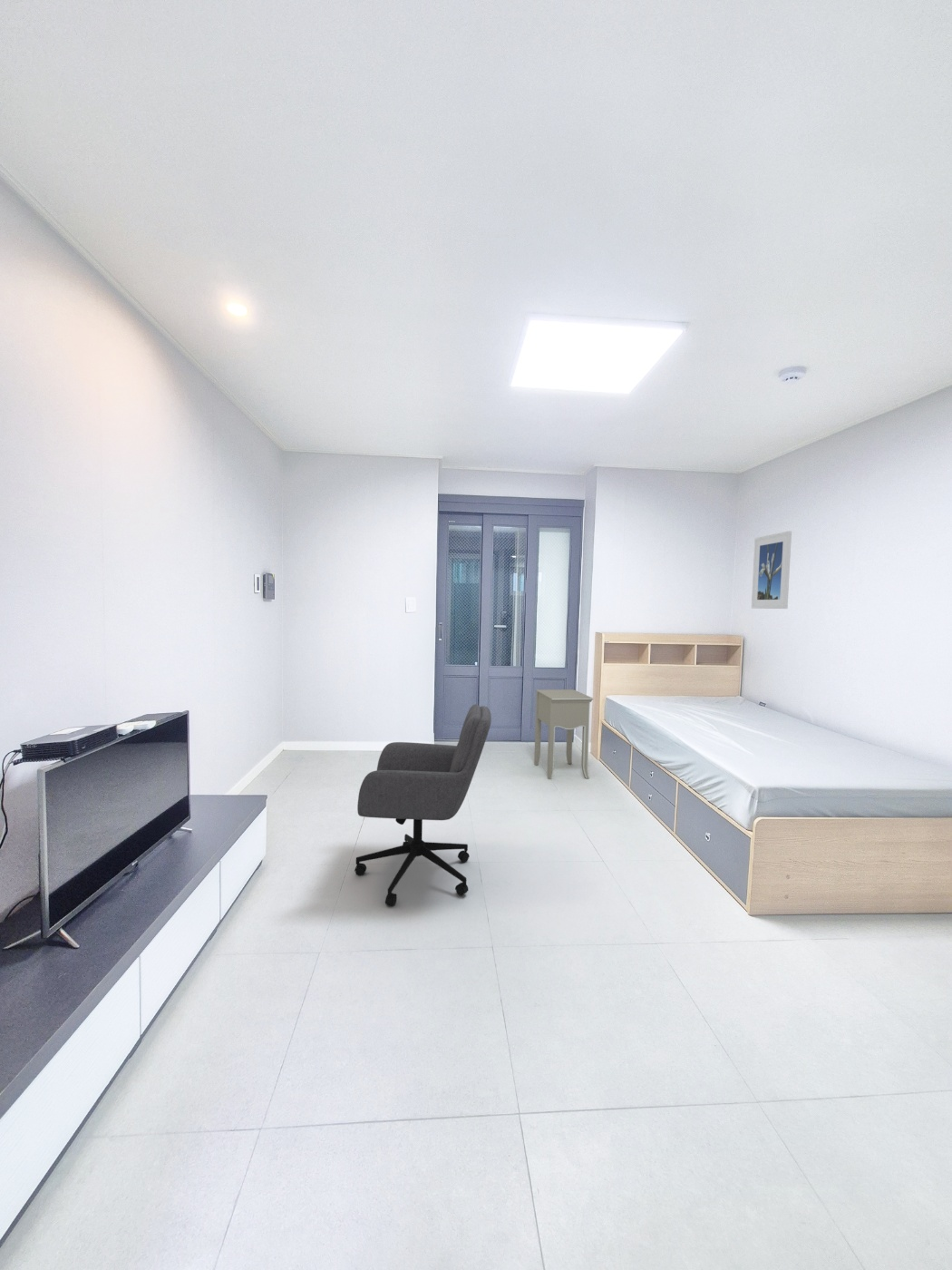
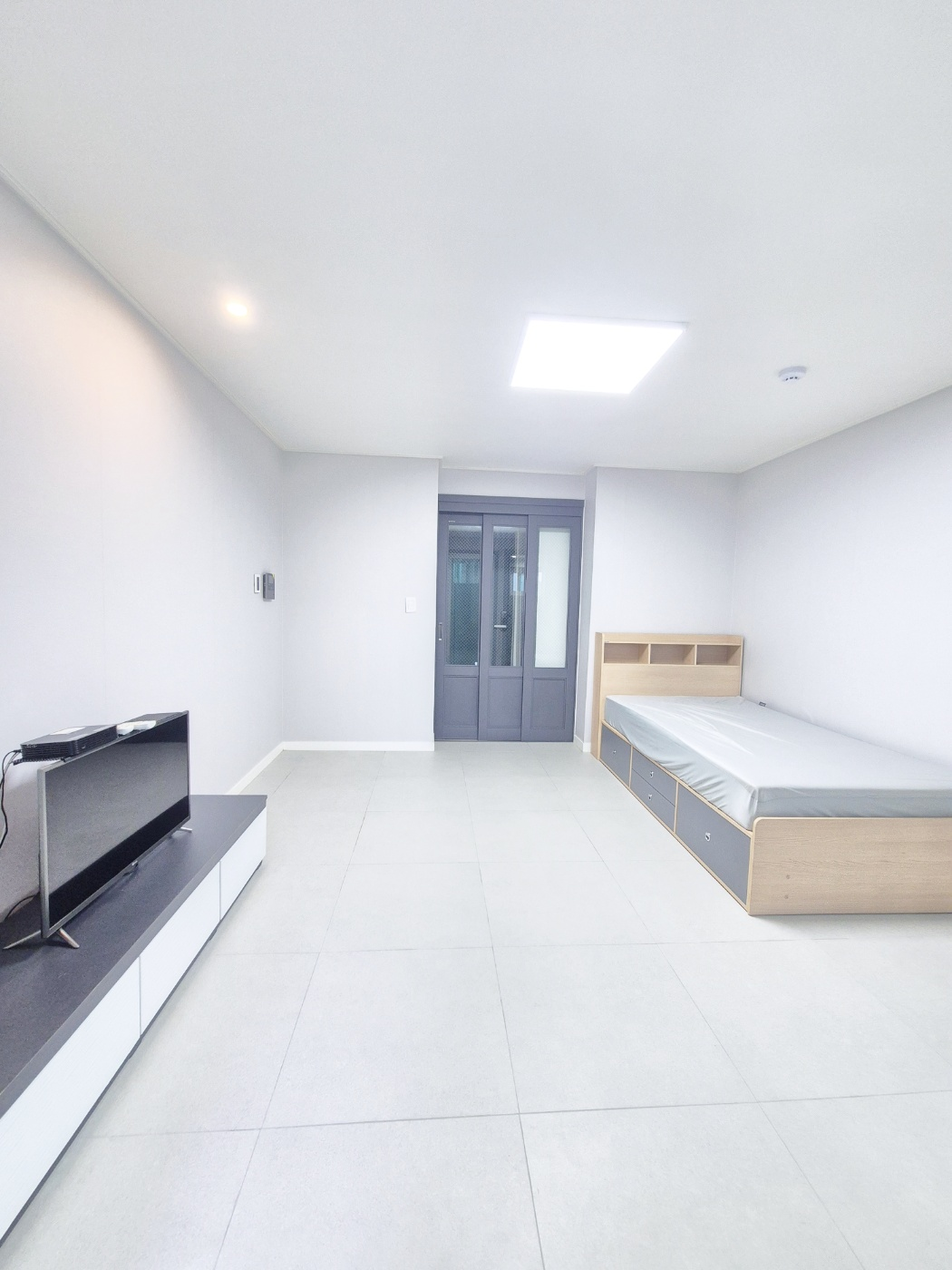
- office chair (423, 792)
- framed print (770, 572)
- nightstand (567, 732)
